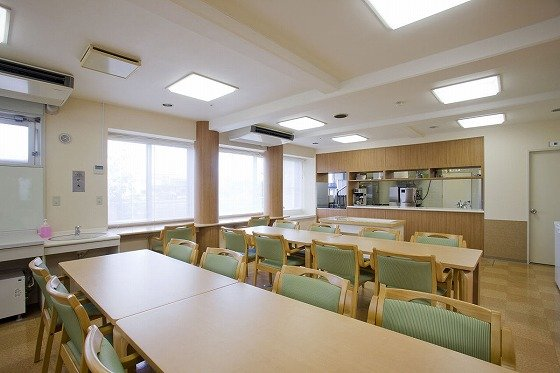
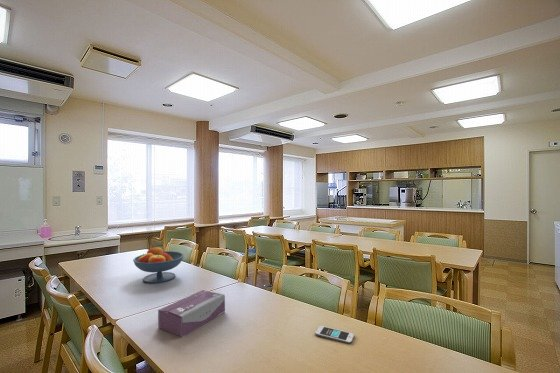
+ fruit bowl (159, 263)
+ tissue box (193, 310)
+ smartphone (334, 334)
